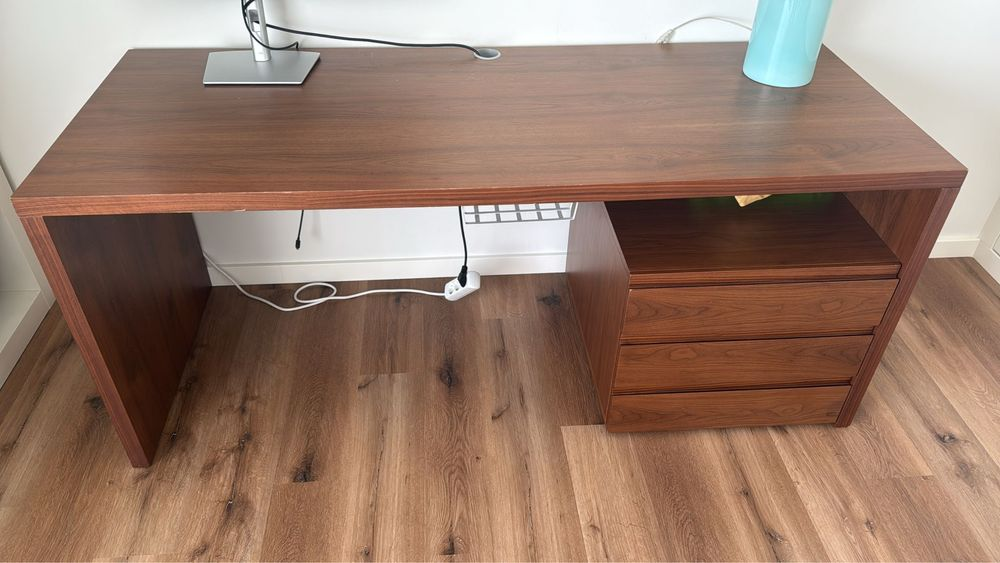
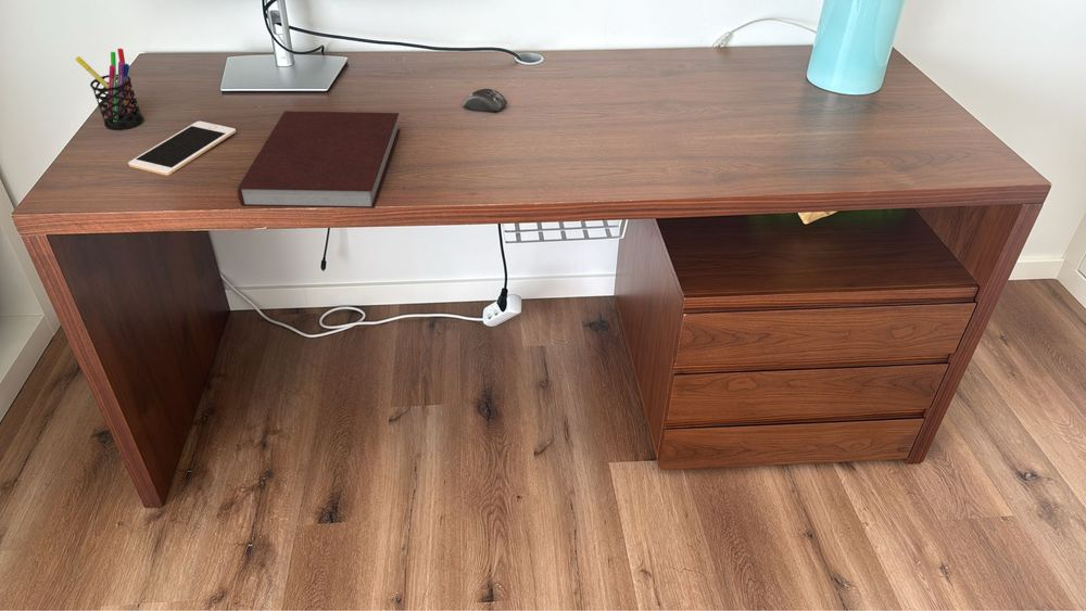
+ pen holder (115, 85)
+ computer mouse (484, 99)
+ cell phone (184, 147)
+ notebook (325, 156)
